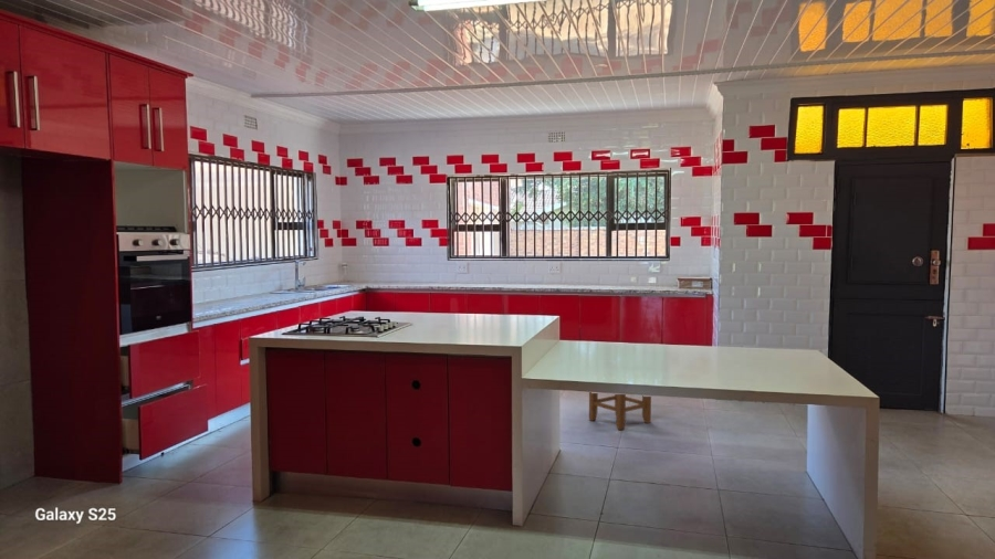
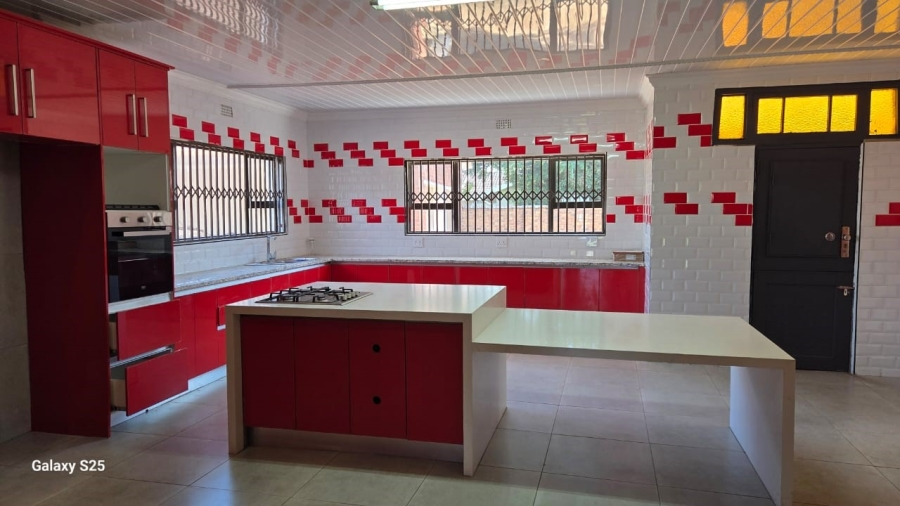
- stool (619, 394)
